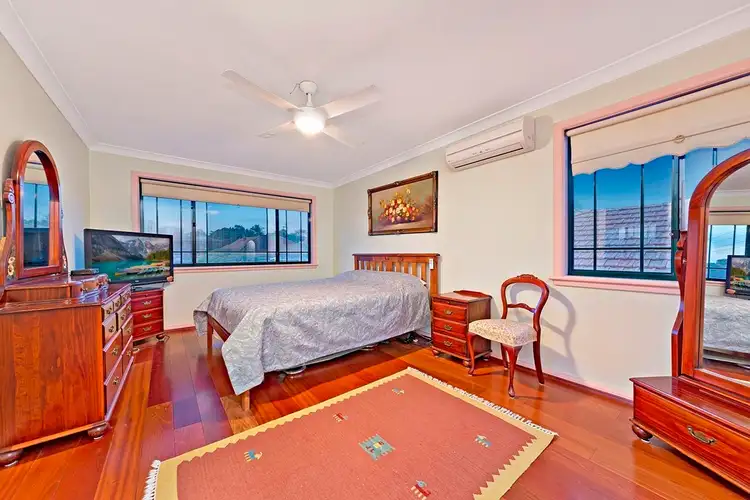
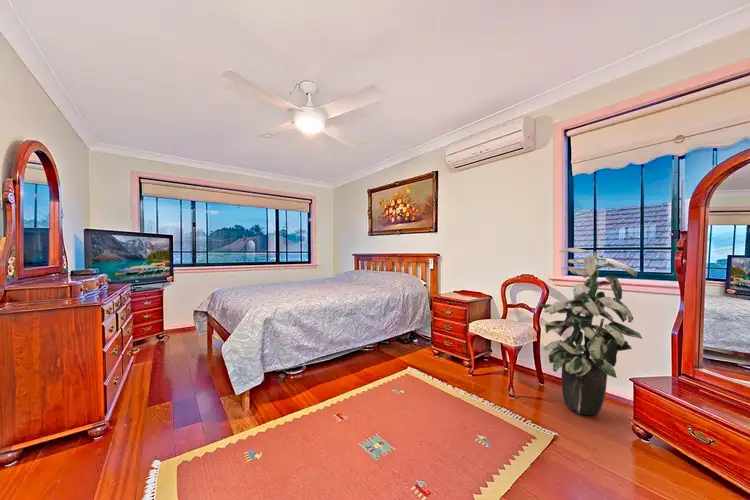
+ indoor plant (583, 327)
